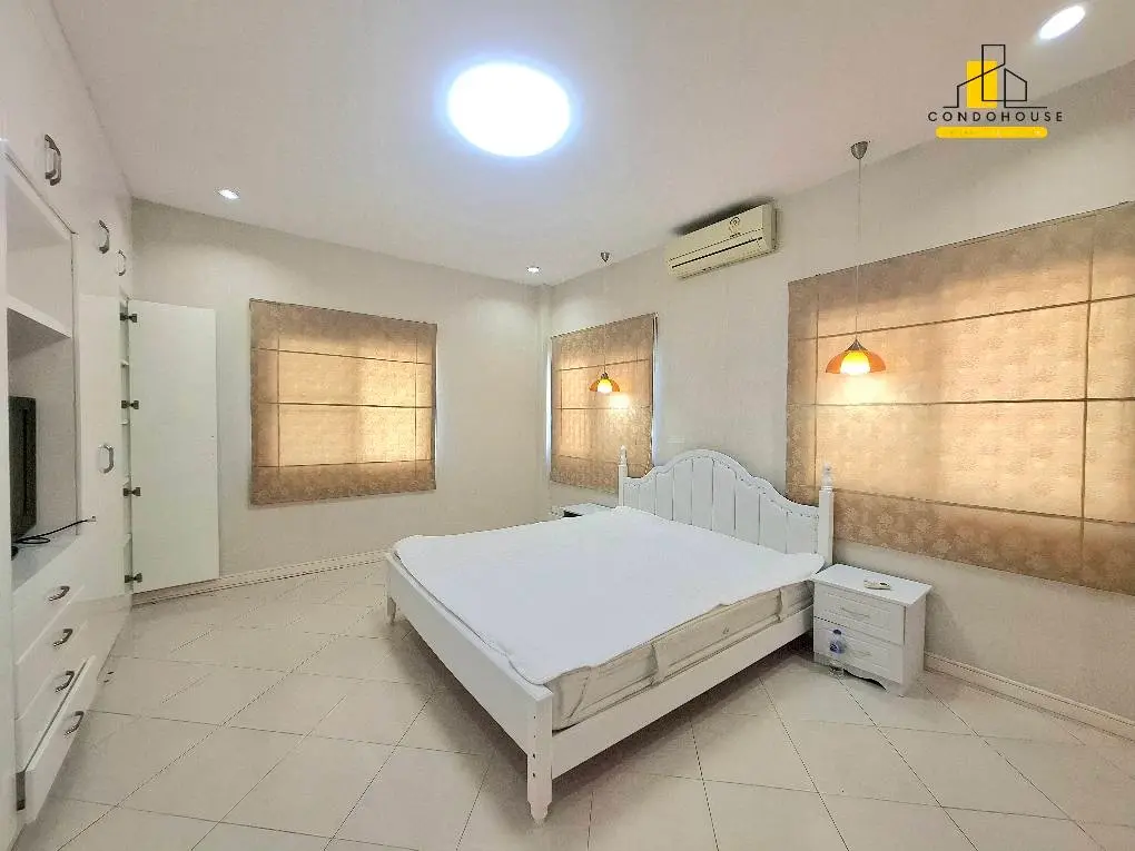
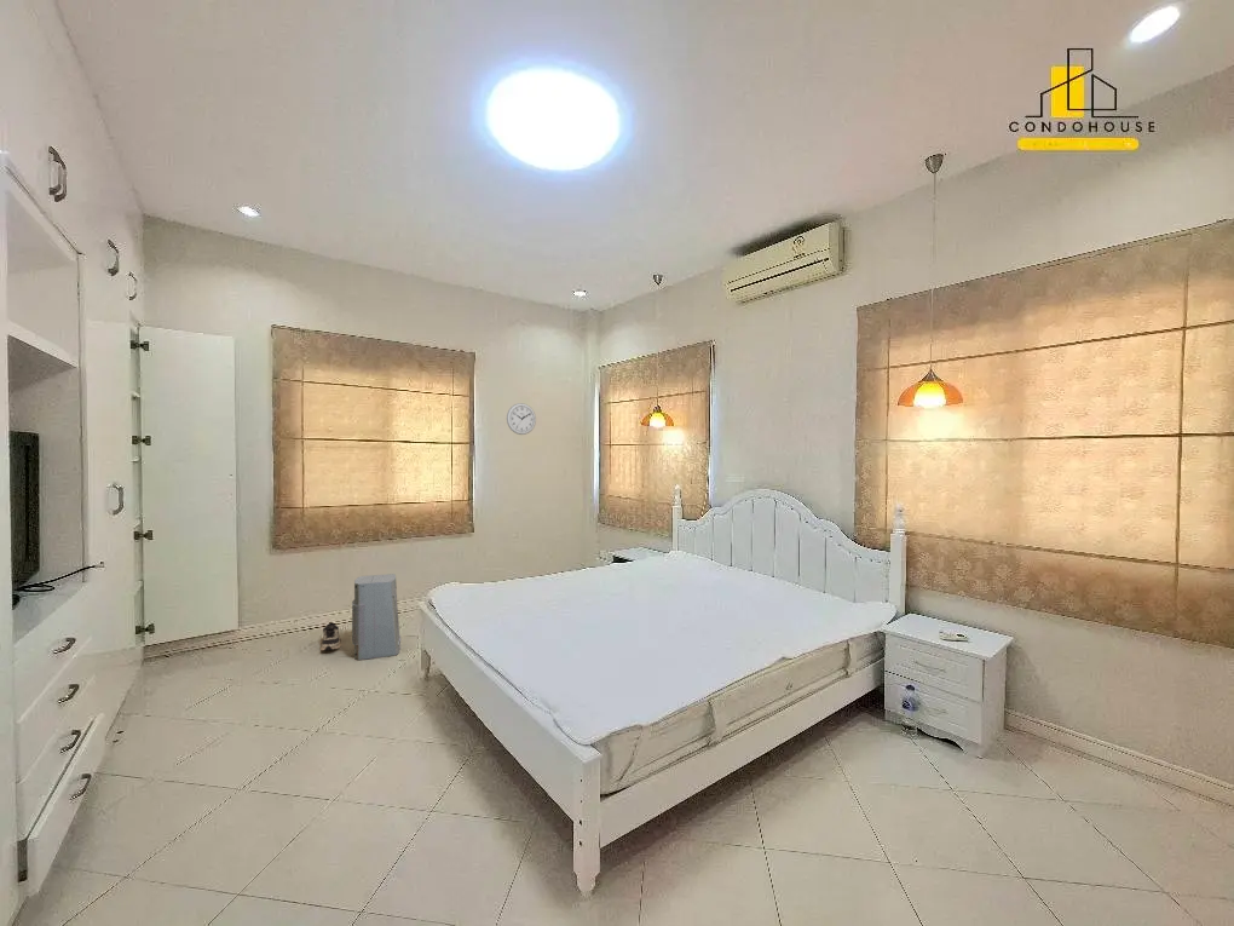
+ sneaker (329, 635)
+ air purifier (376, 615)
+ wall clock (521, 419)
